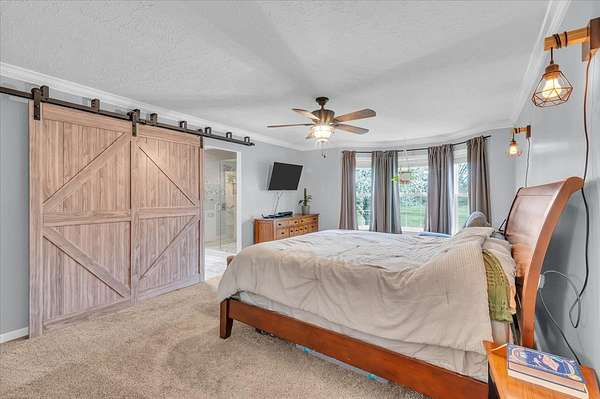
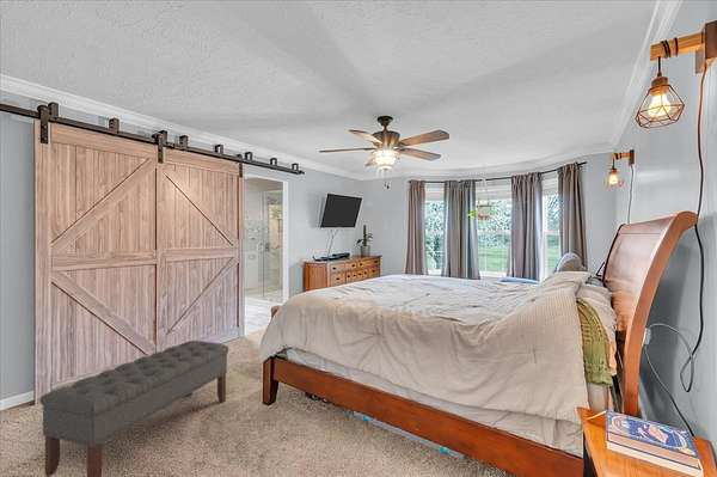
+ bench (152, 397)
